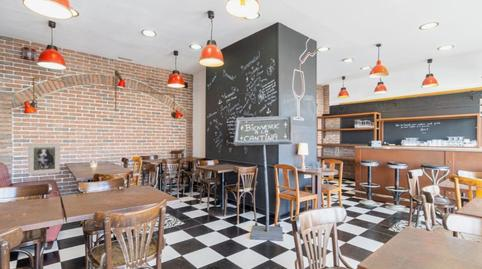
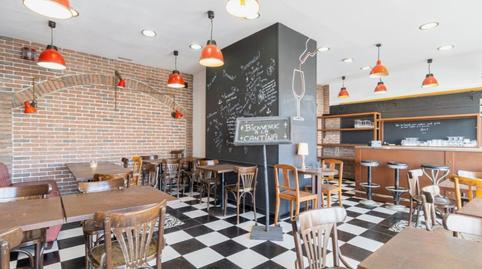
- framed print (44, 158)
